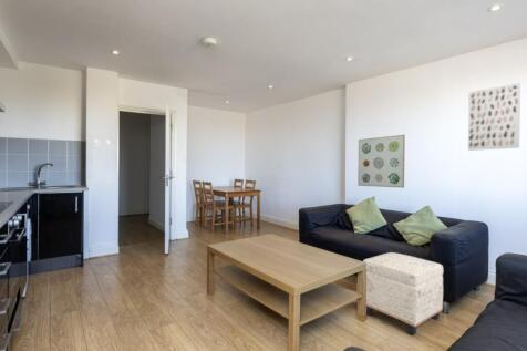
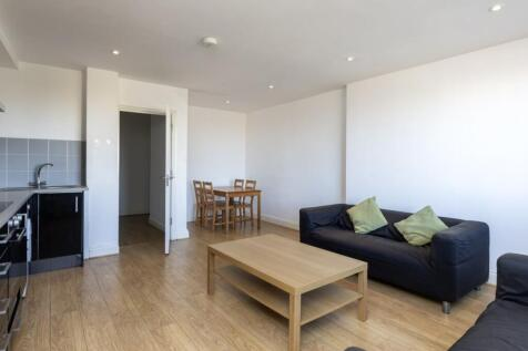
- ottoman (401, 287)
- wall art (380, 162)
- wall art (493, 118)
